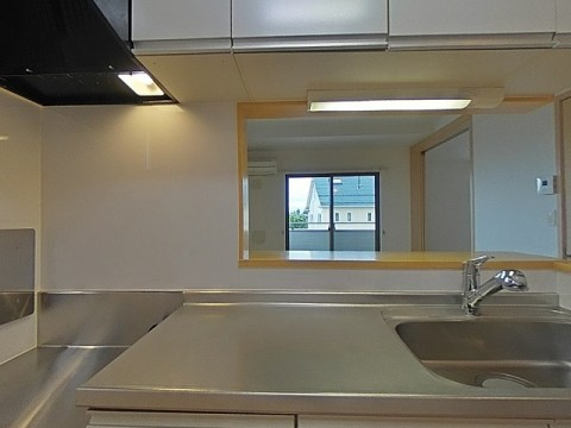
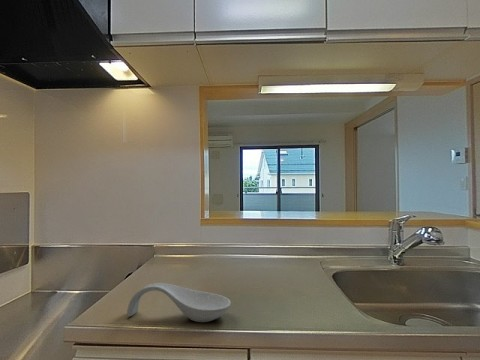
+ spoon rest (179, 300)
